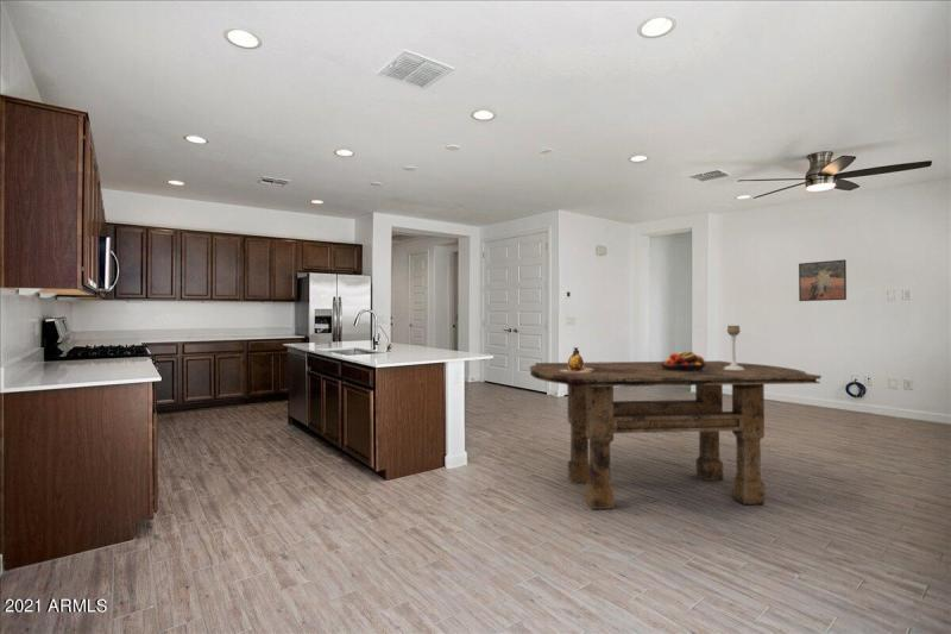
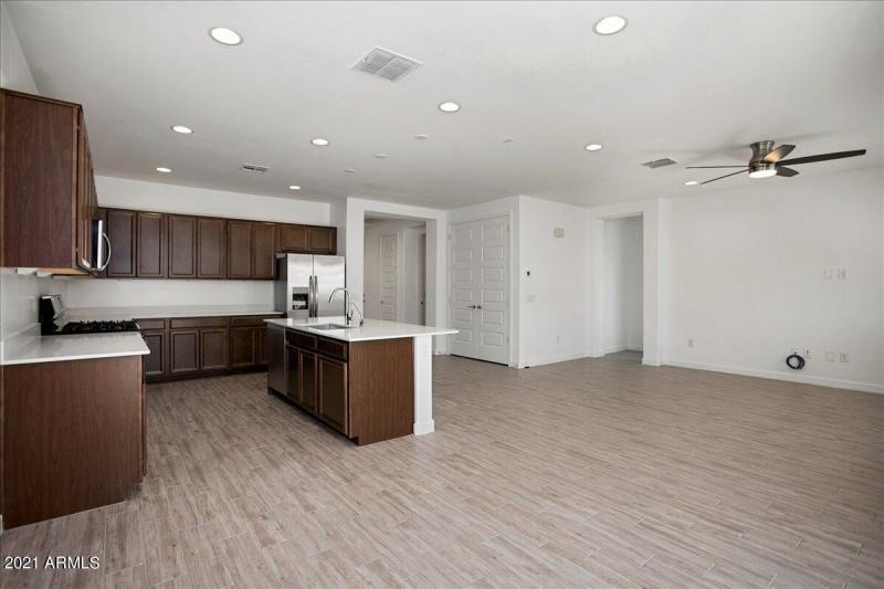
- vase (577, 358)
- candle holder (733, 346)
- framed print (821, 281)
- dining table (659, 428)
- fruit bowl (682, 360)
